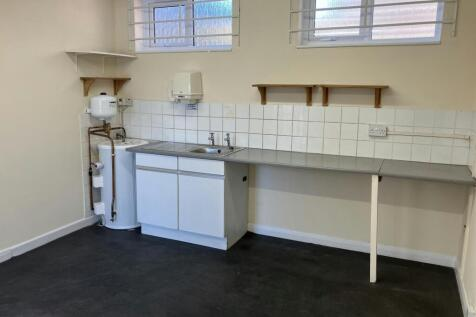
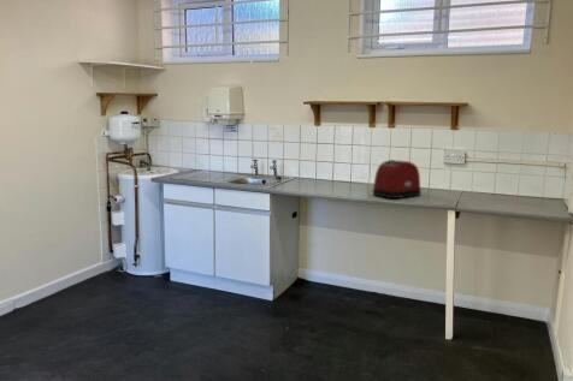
+ toaster (397, 178)
